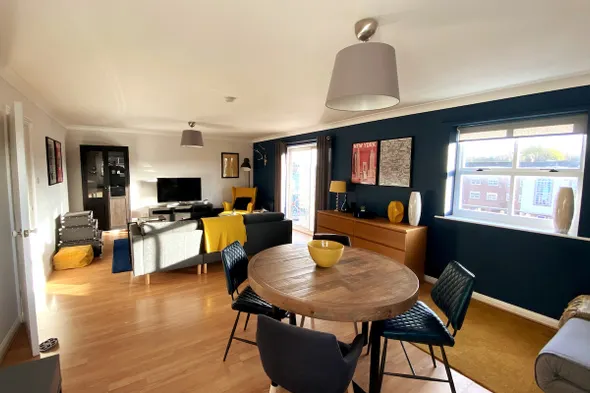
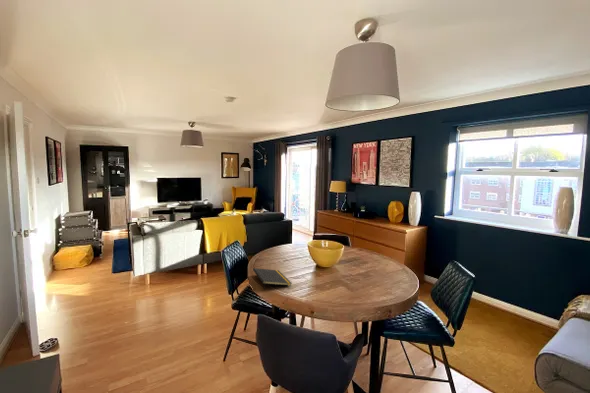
+ notepad (271, 276)
